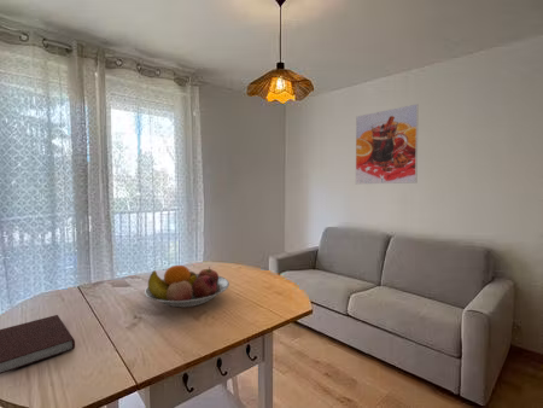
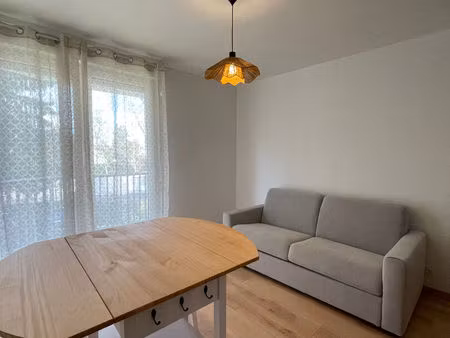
- fruit bowl (188, 282)
- notebook (29, 340)
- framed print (384, 147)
